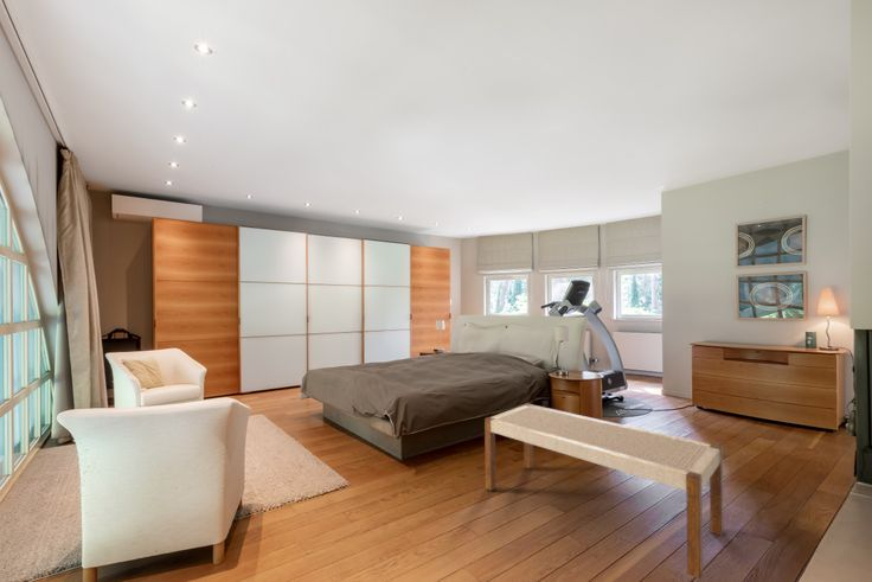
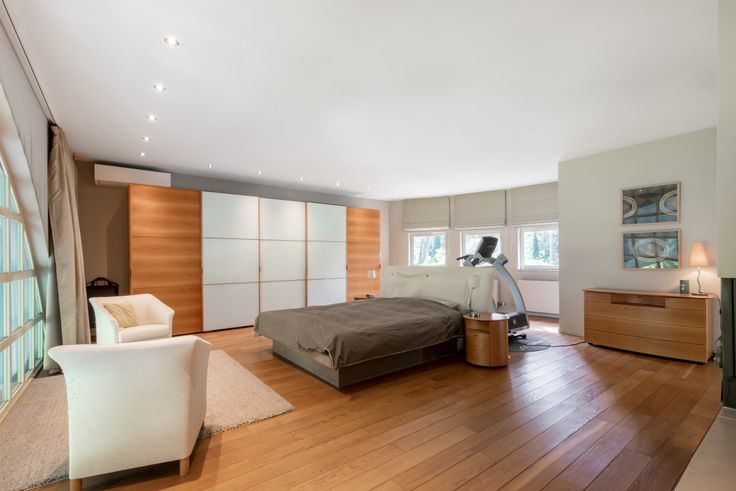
- bench (594, 462)
